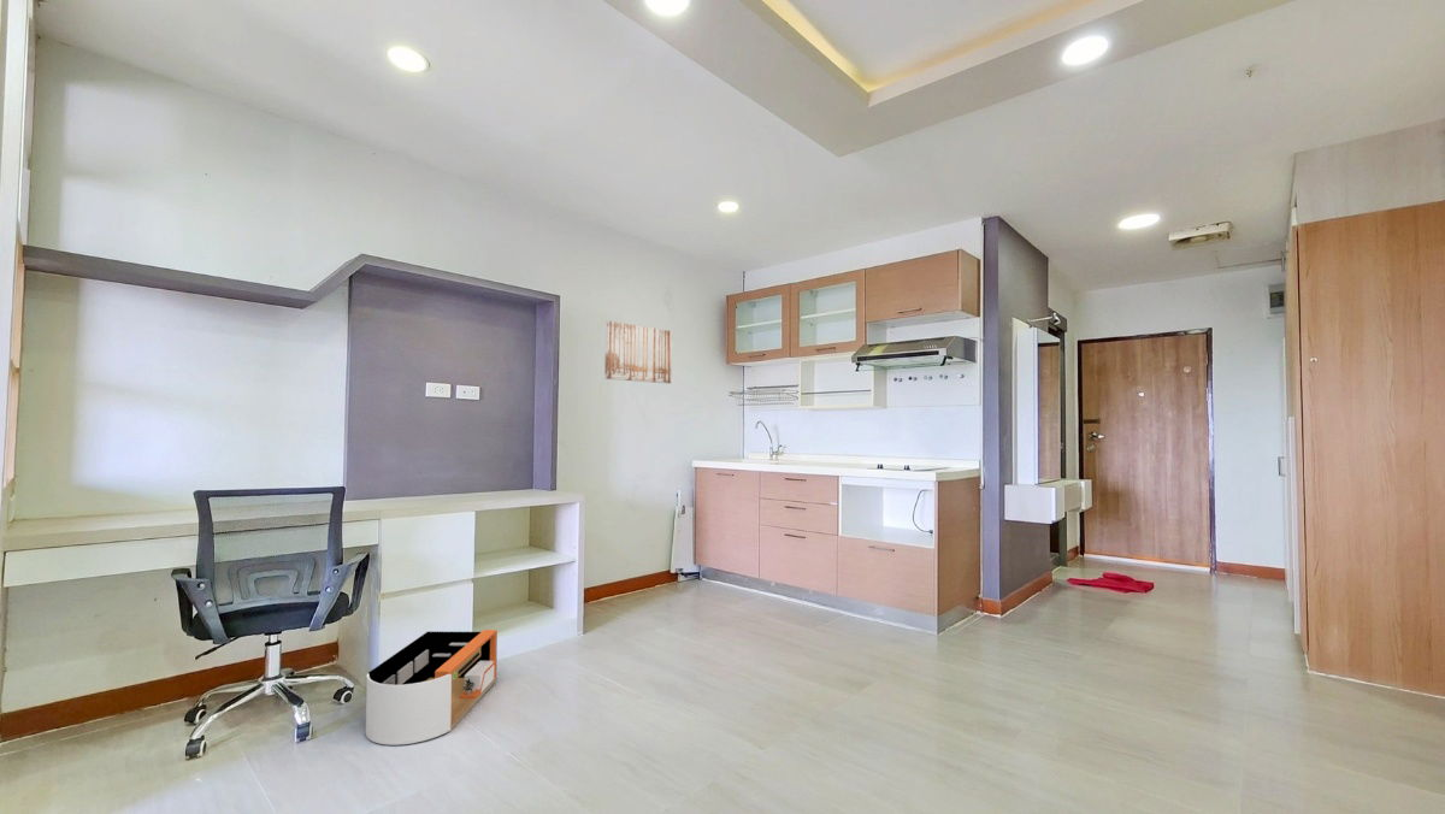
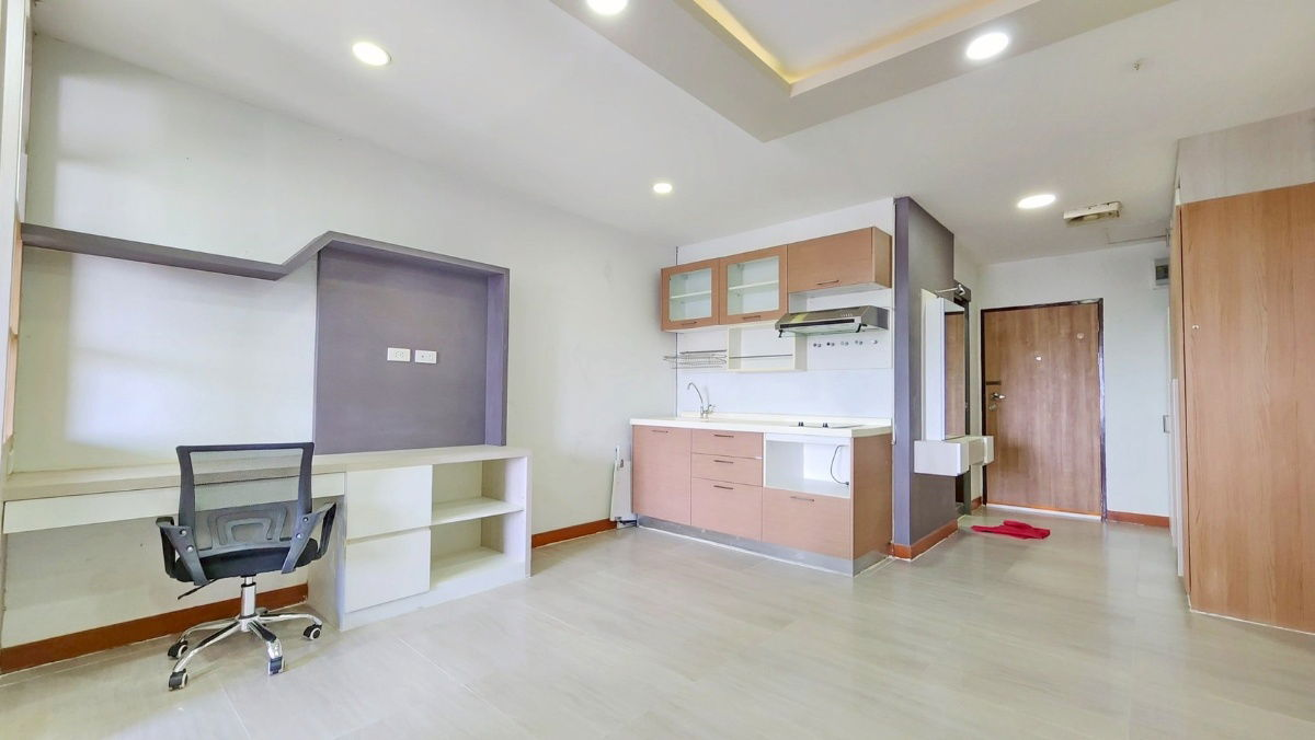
- storage bin (431, 682)
- wall art (639, 353)
